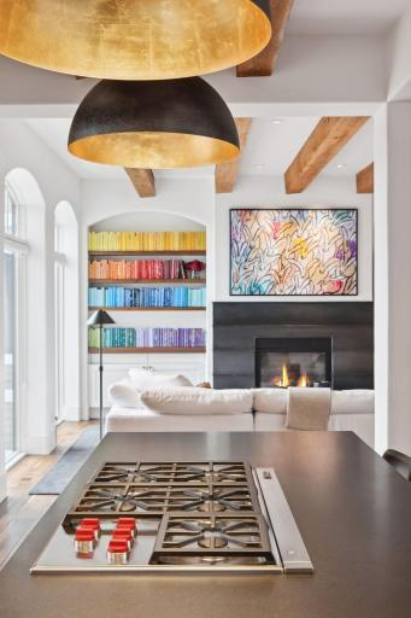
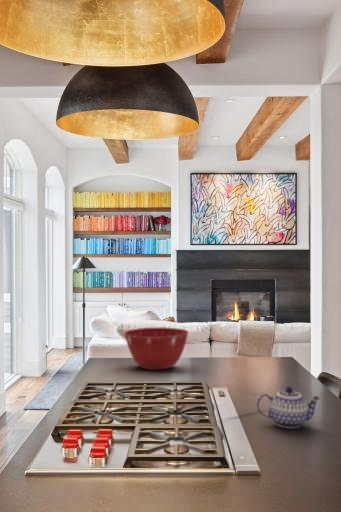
+ mixing bowl (156, 349)
+ teapot (288, 405)
